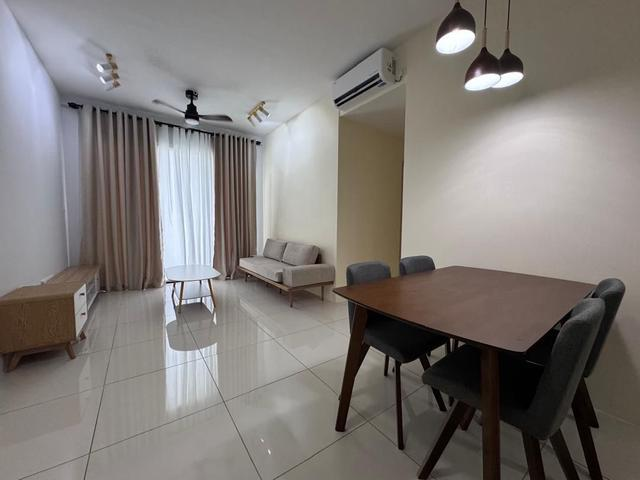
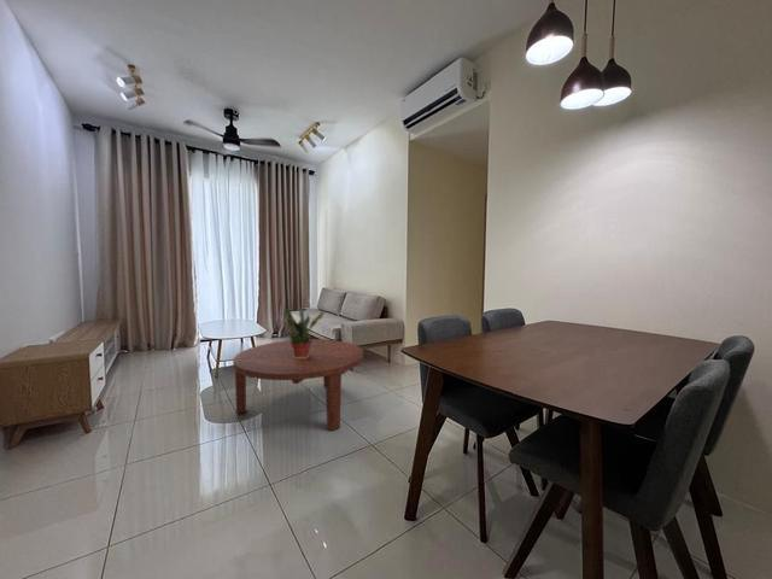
+ potted plant (304, 327)
+ coffee table (302, 379)
